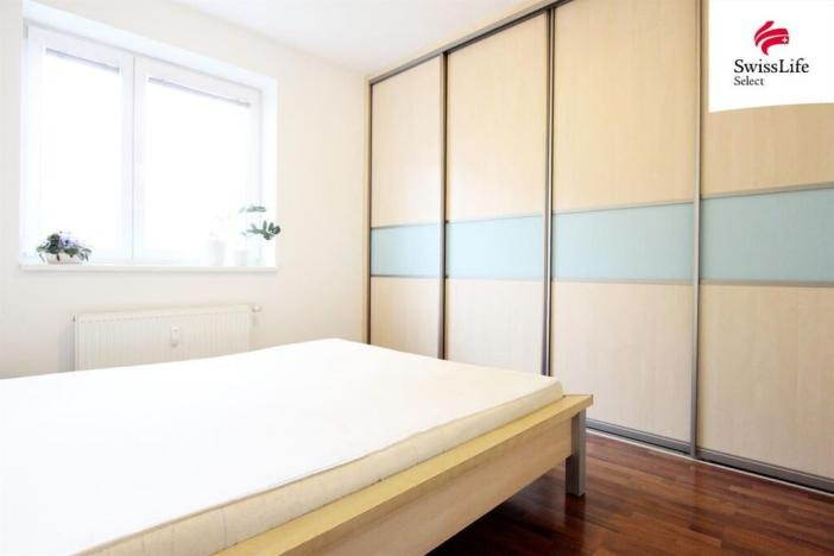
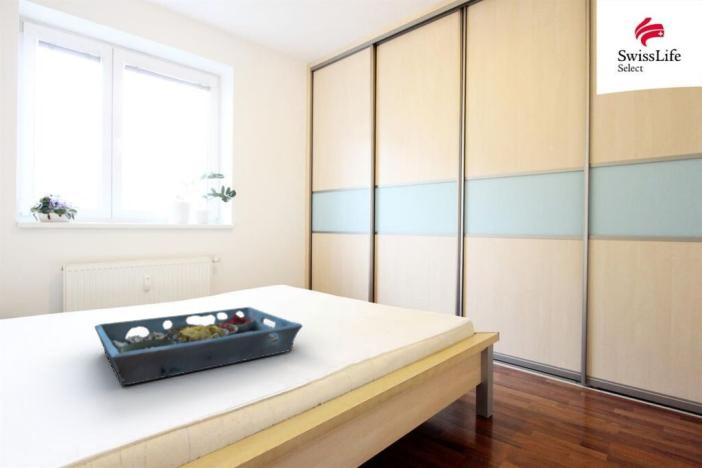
+ serving tray (199, 336)
